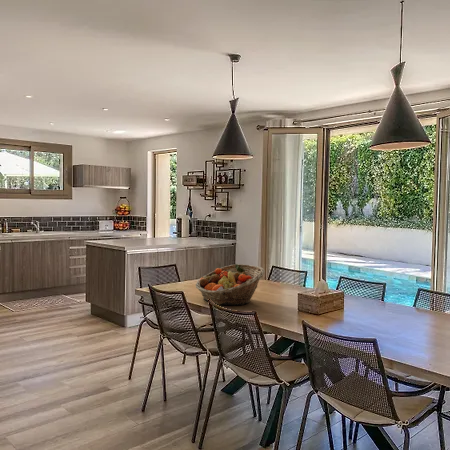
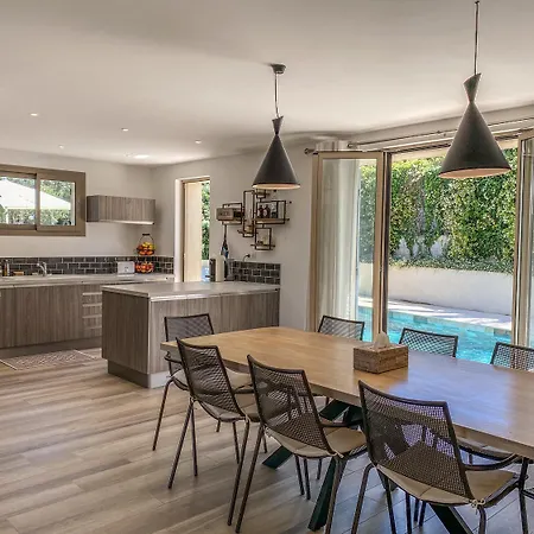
- fruit basket (229, 283)
